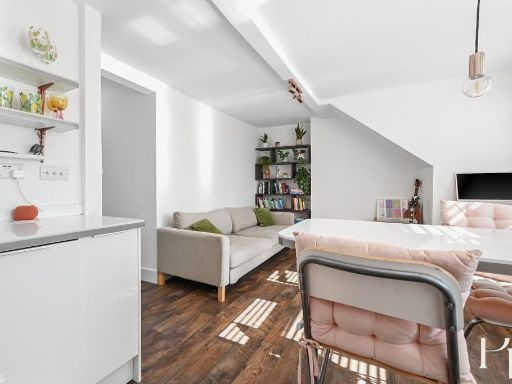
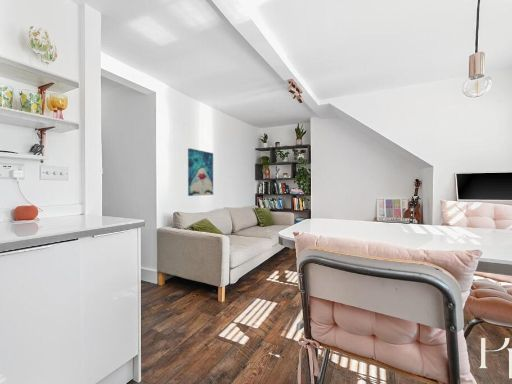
+ wall art (201, 173)
